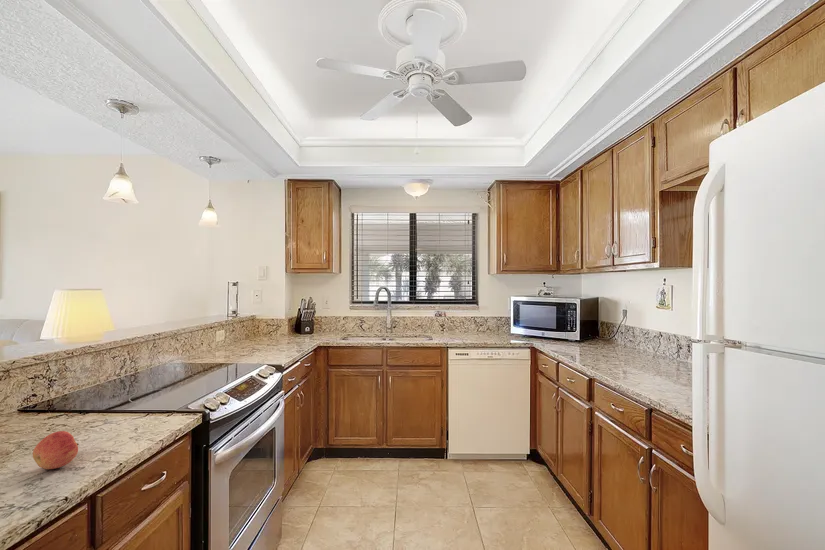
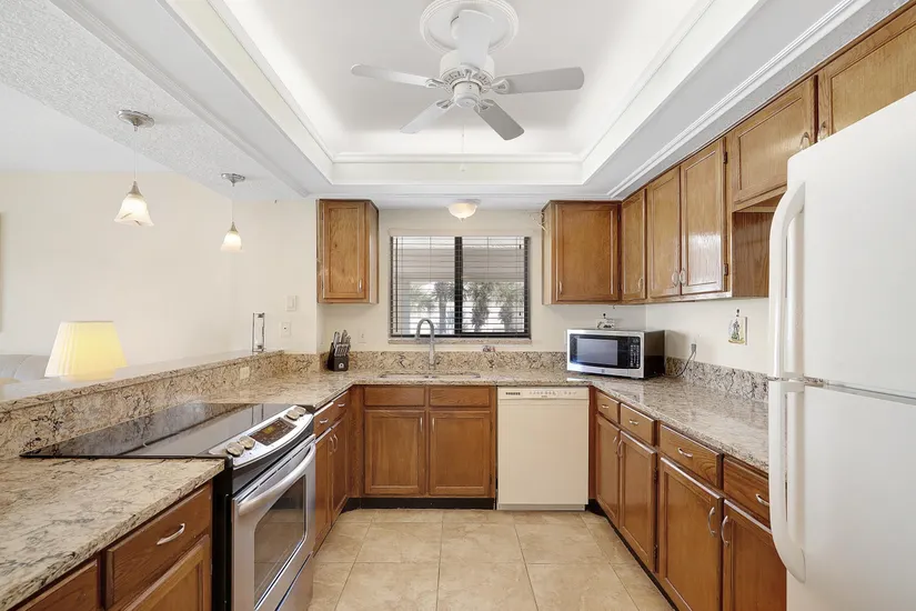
- apple (56, 449)
